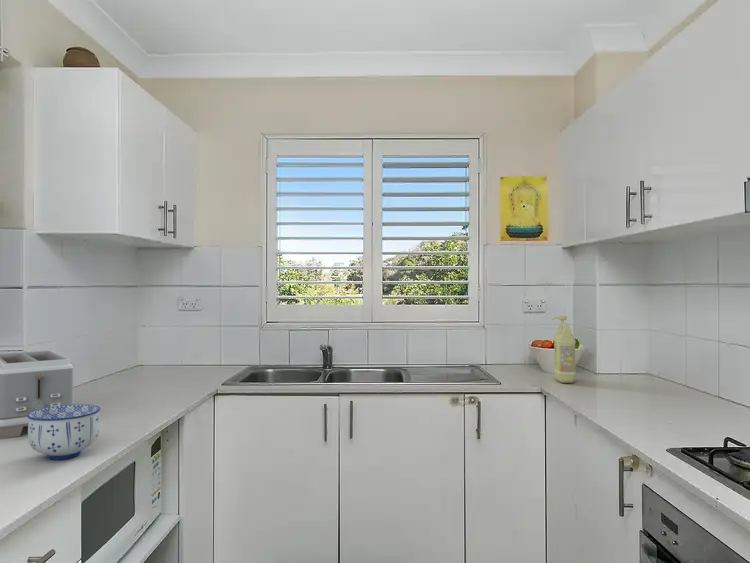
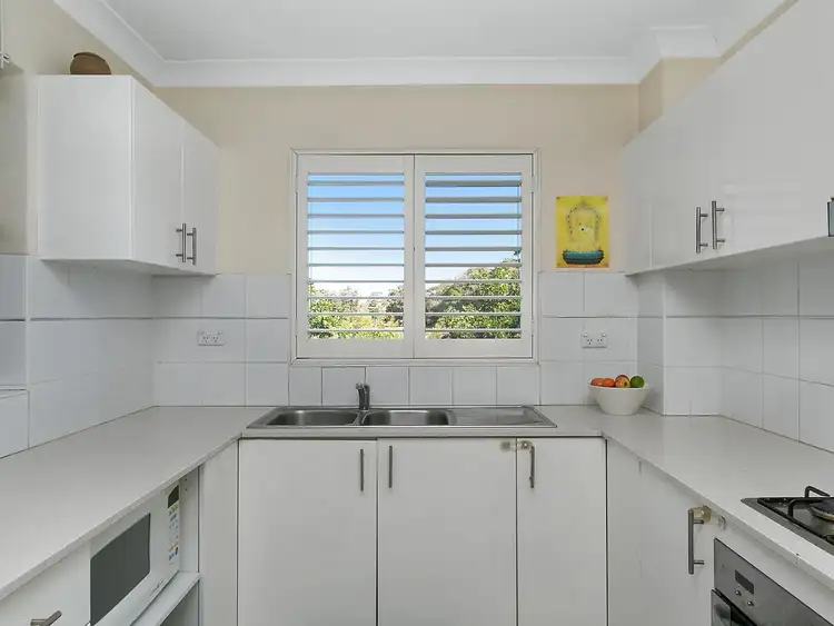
- detergent (563, 348)
- toaster (29, 390)
- bowl (64, 433)
